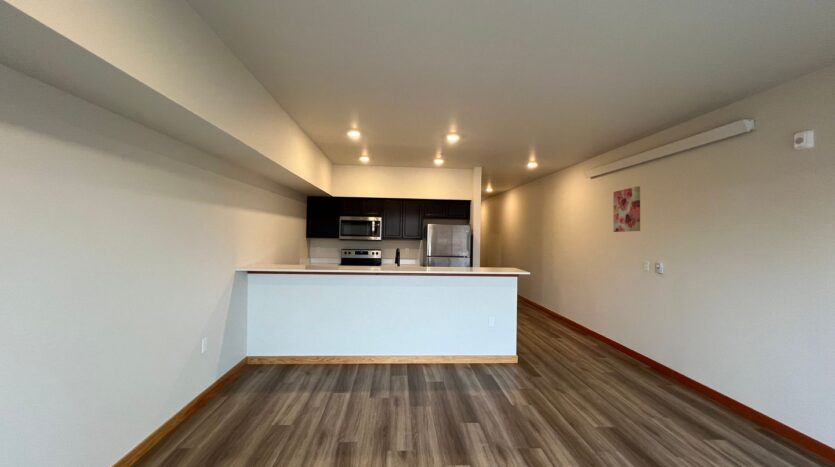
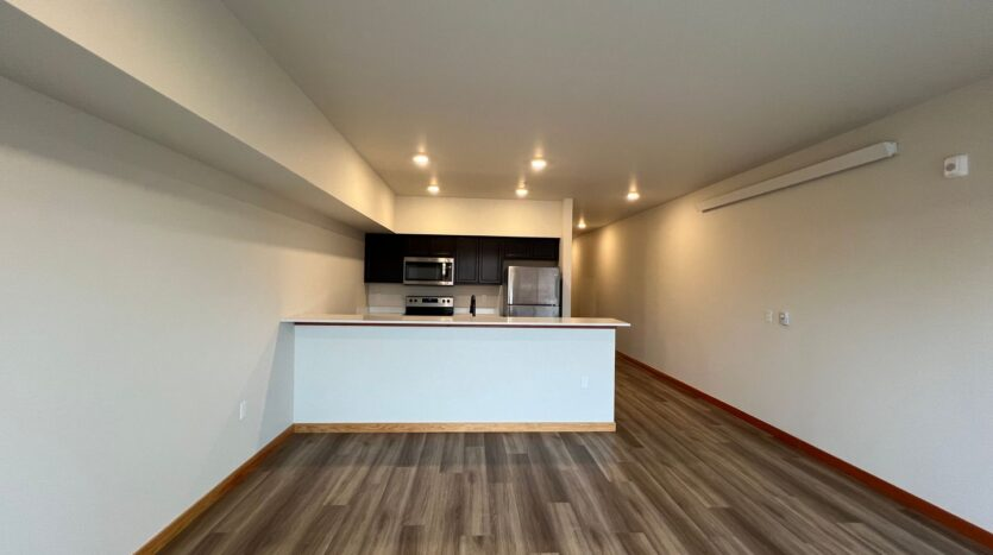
- wall art (626, 210)
